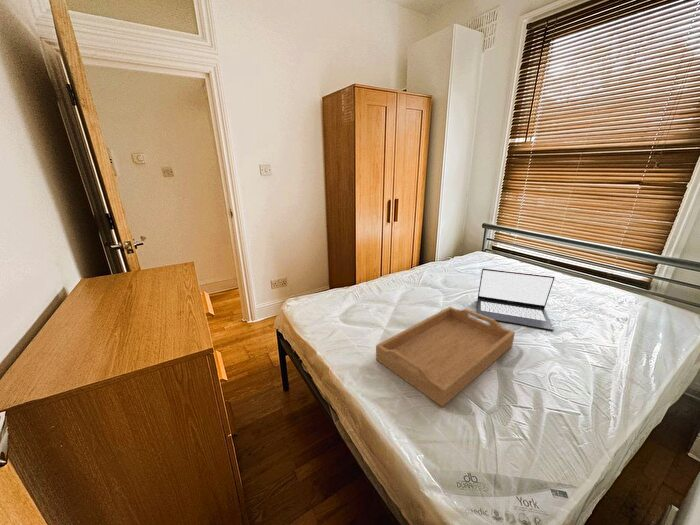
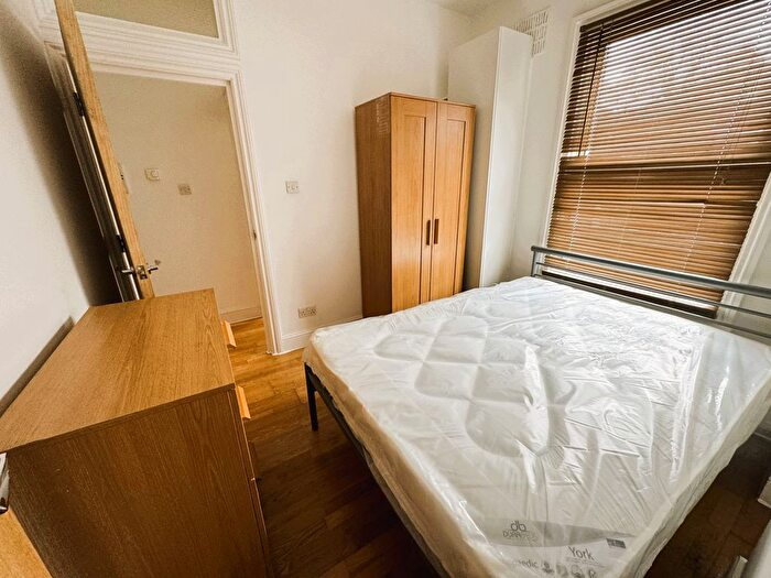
- laptop (514, 295)
- serving tray (447, 343)
